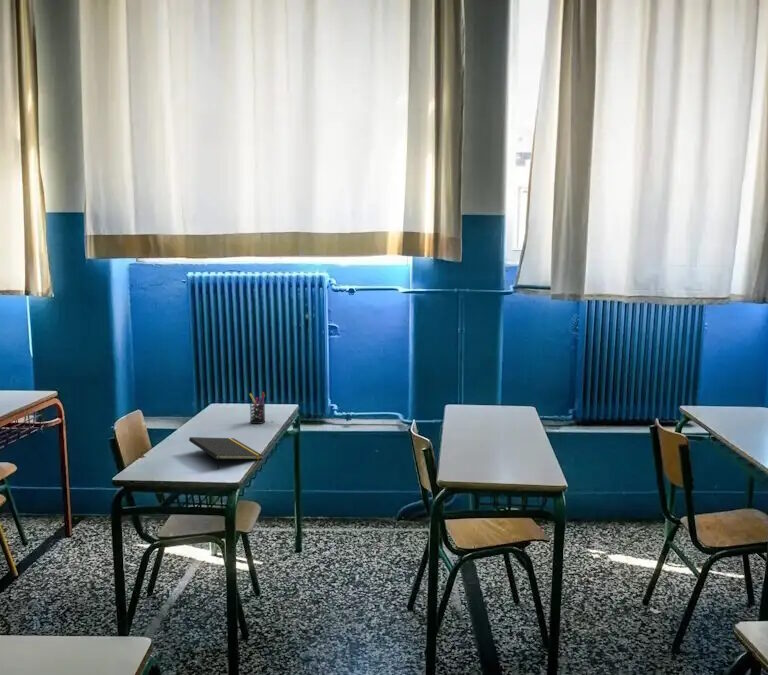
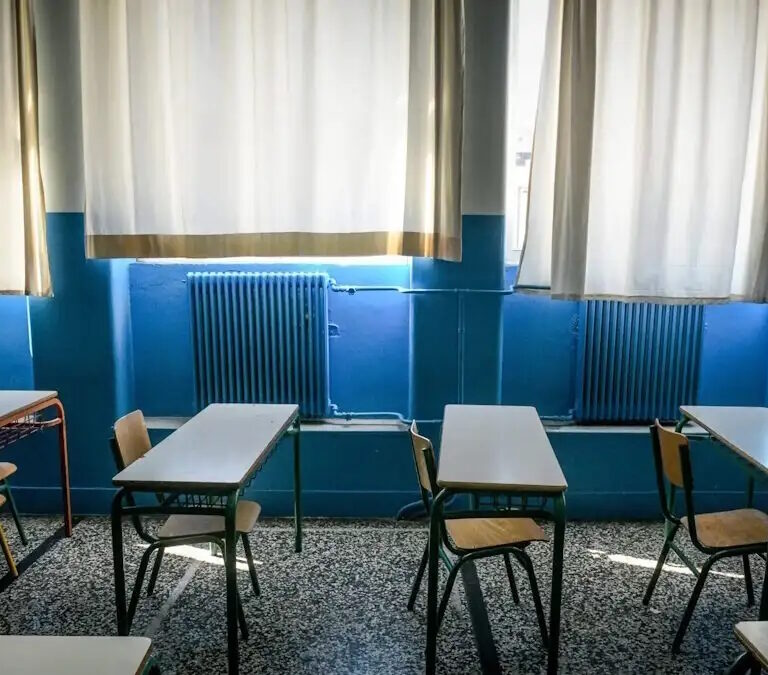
- pen holder (259, 406)
- notepad (225, 448)
